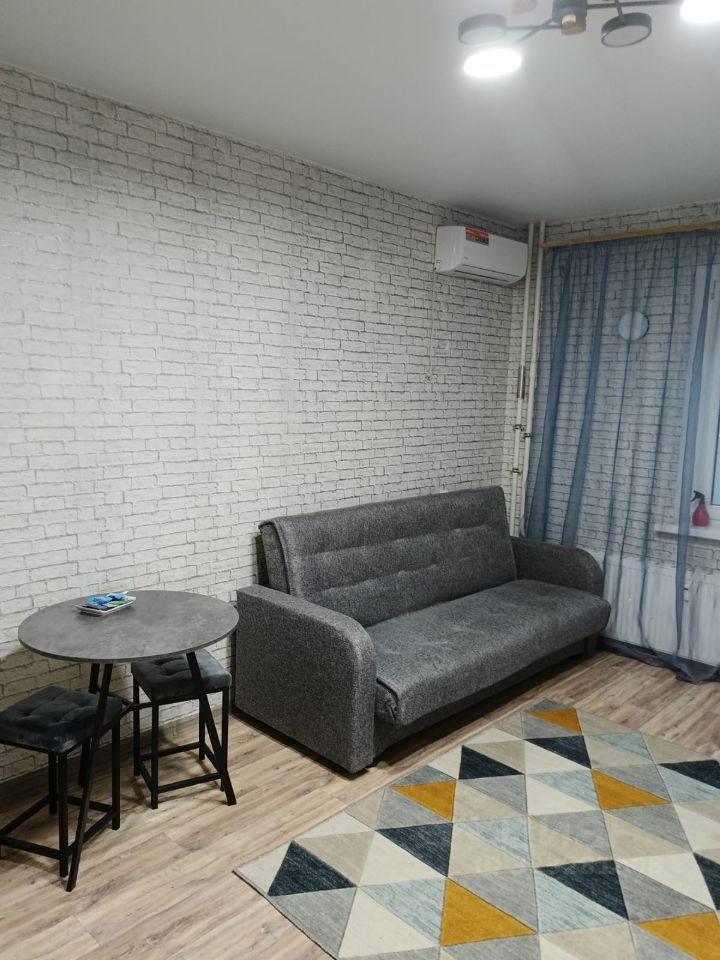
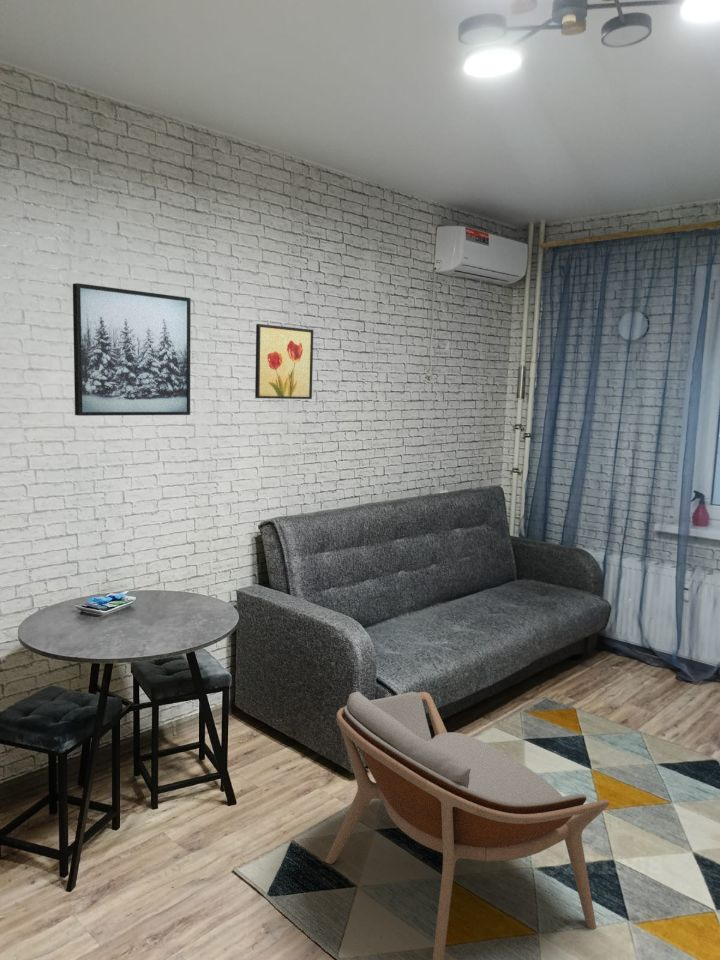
+ wall art (284, 363)
+ wall art (135, 353)
+ armchair (443, 793)
